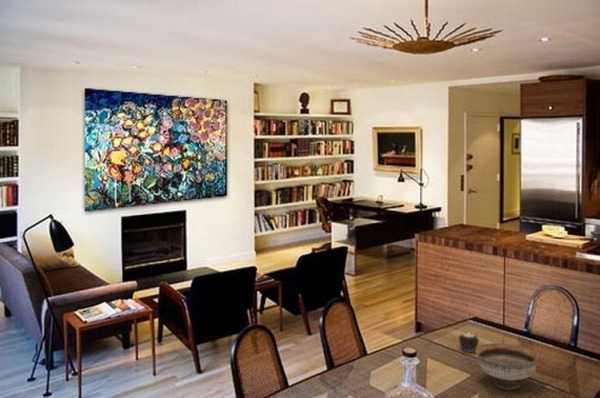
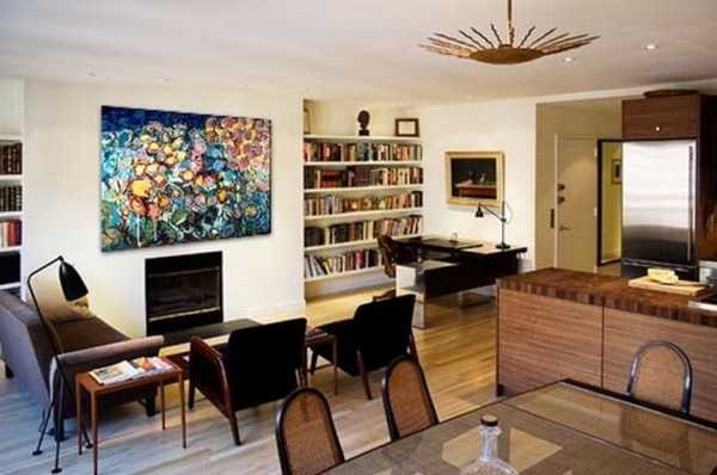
- bowl (506, 369)
- candle (468, 341)
